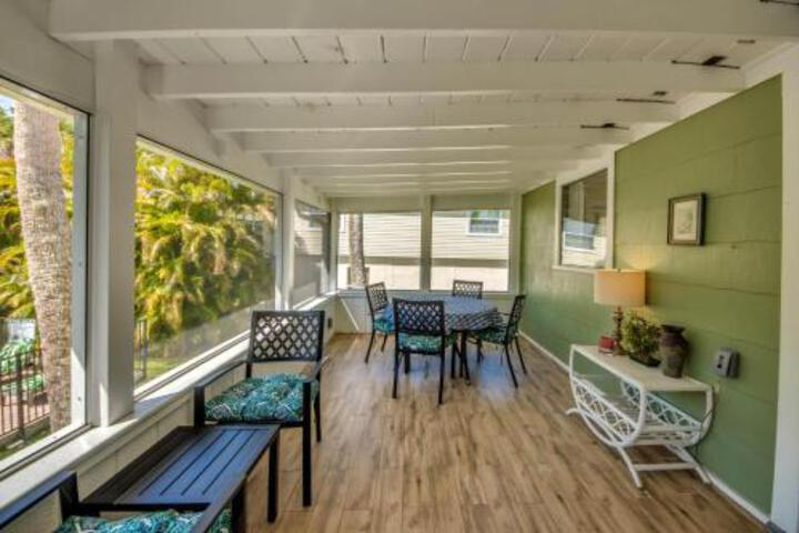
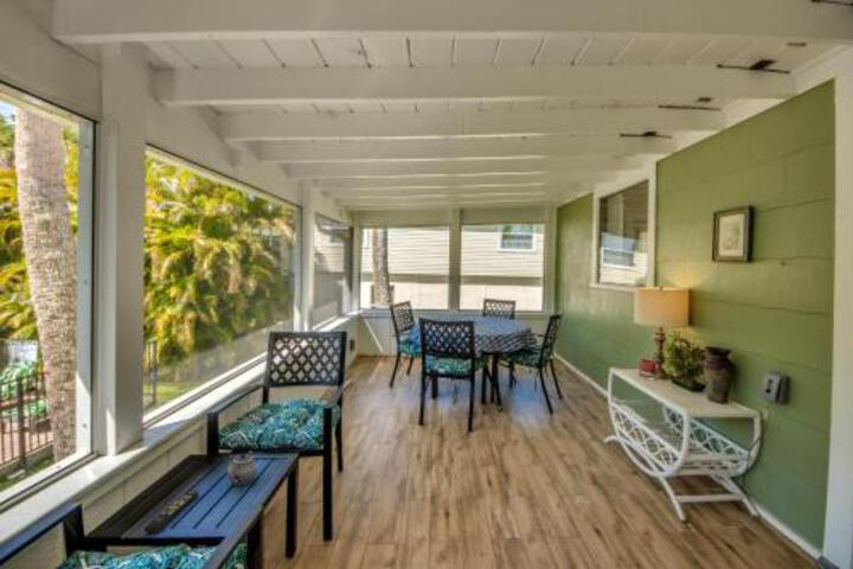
+ remote control (173, 510)
+ teapot (242, 467)
